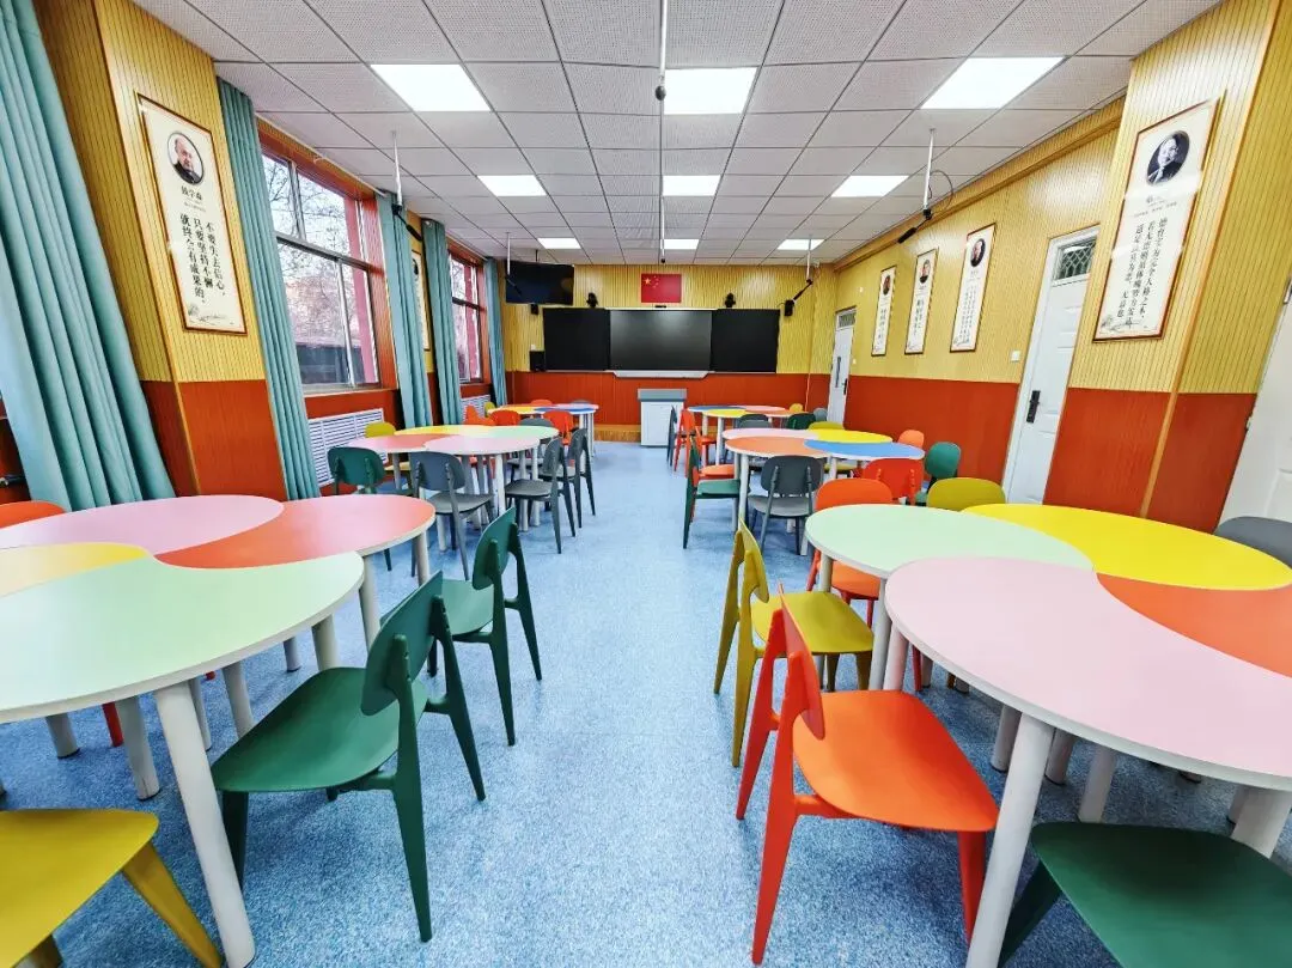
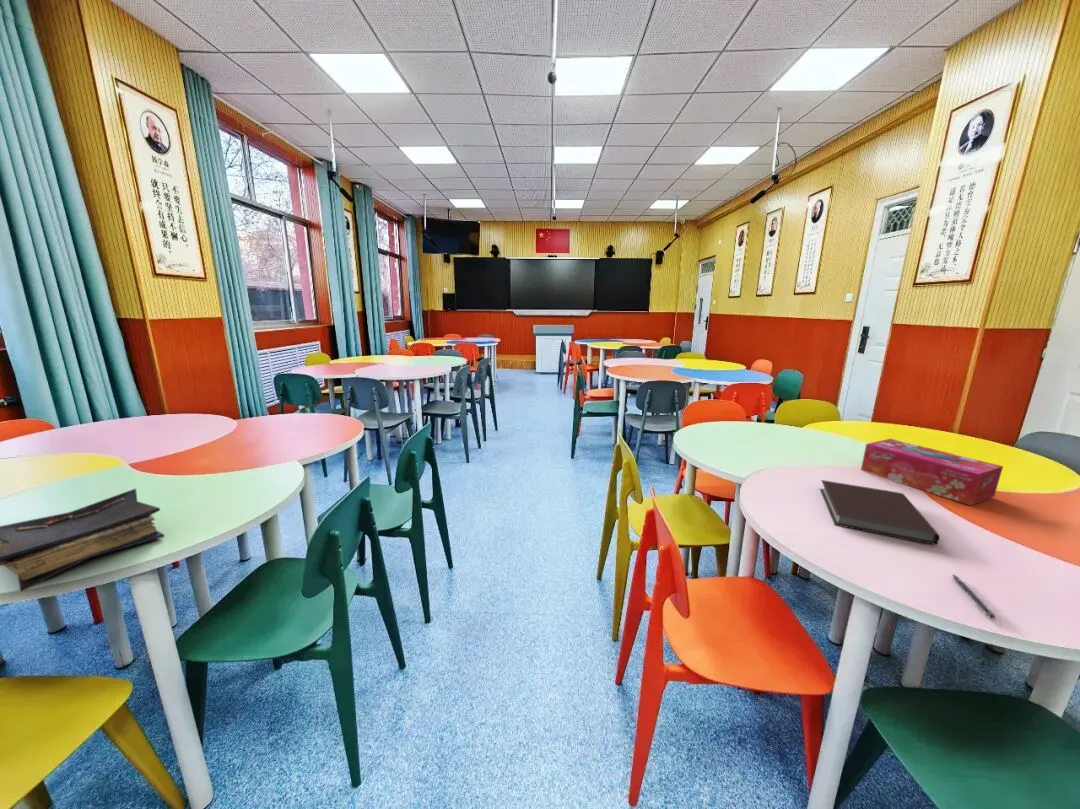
+ pen (971, 593)
+ book (80, 534)
+ tissue box (926, 468)
+ notebook (871, 508)
